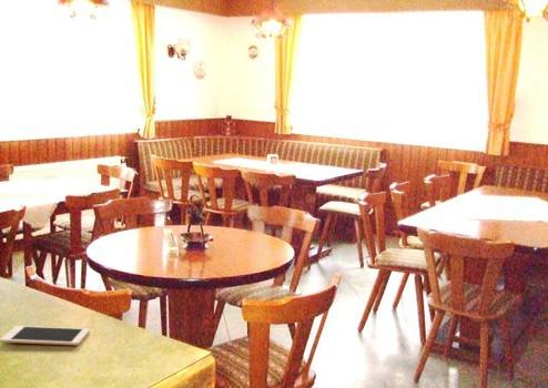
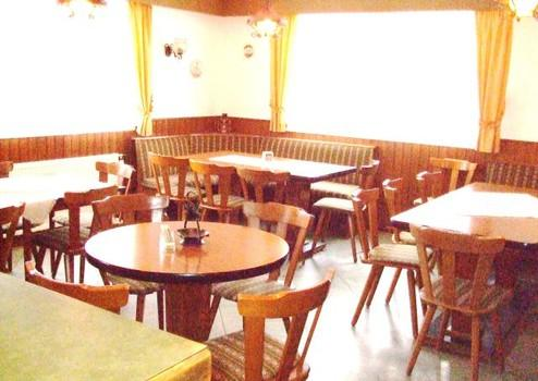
- cell phone (45, 335)
